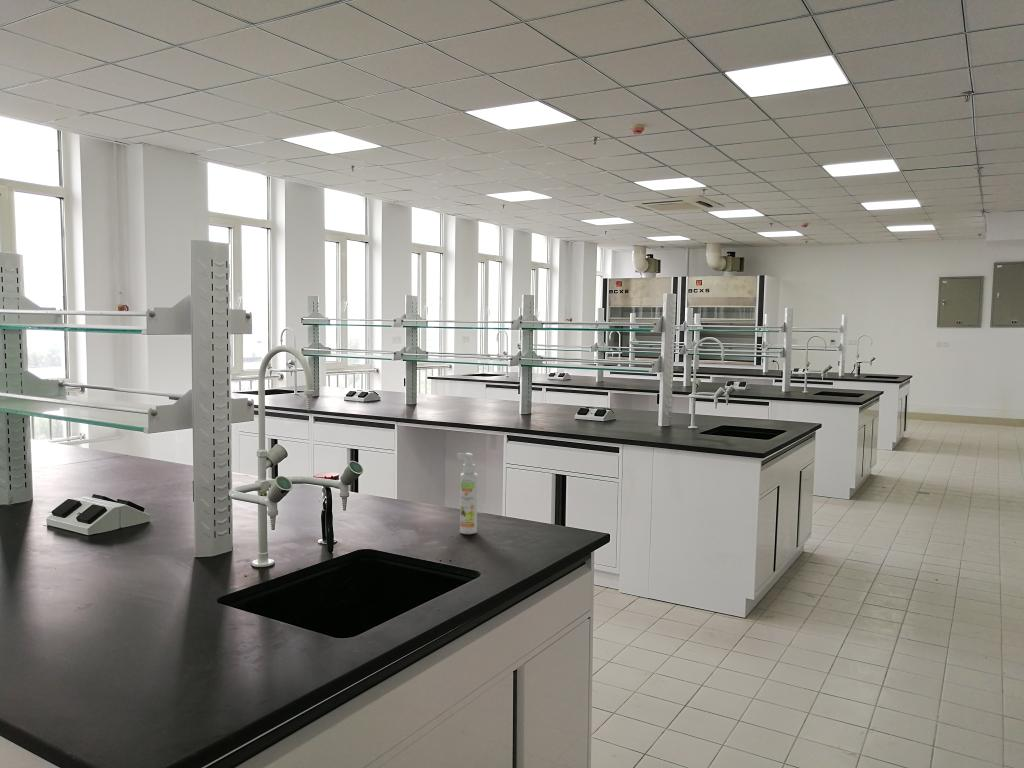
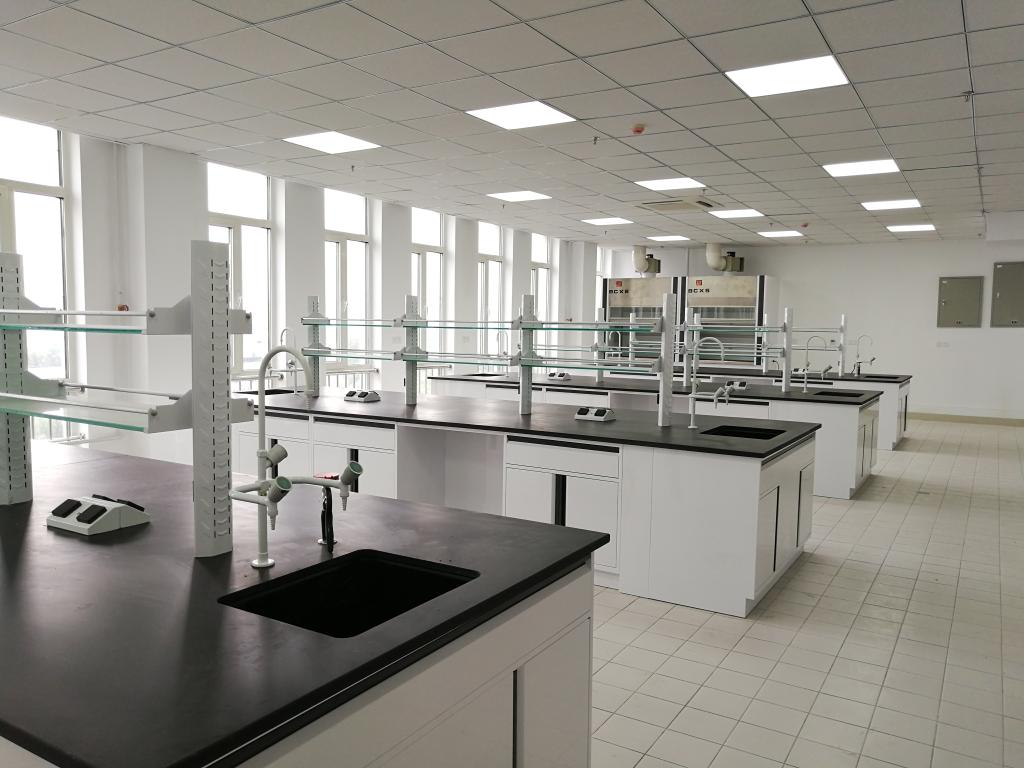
- spray bottle (466, 492)
